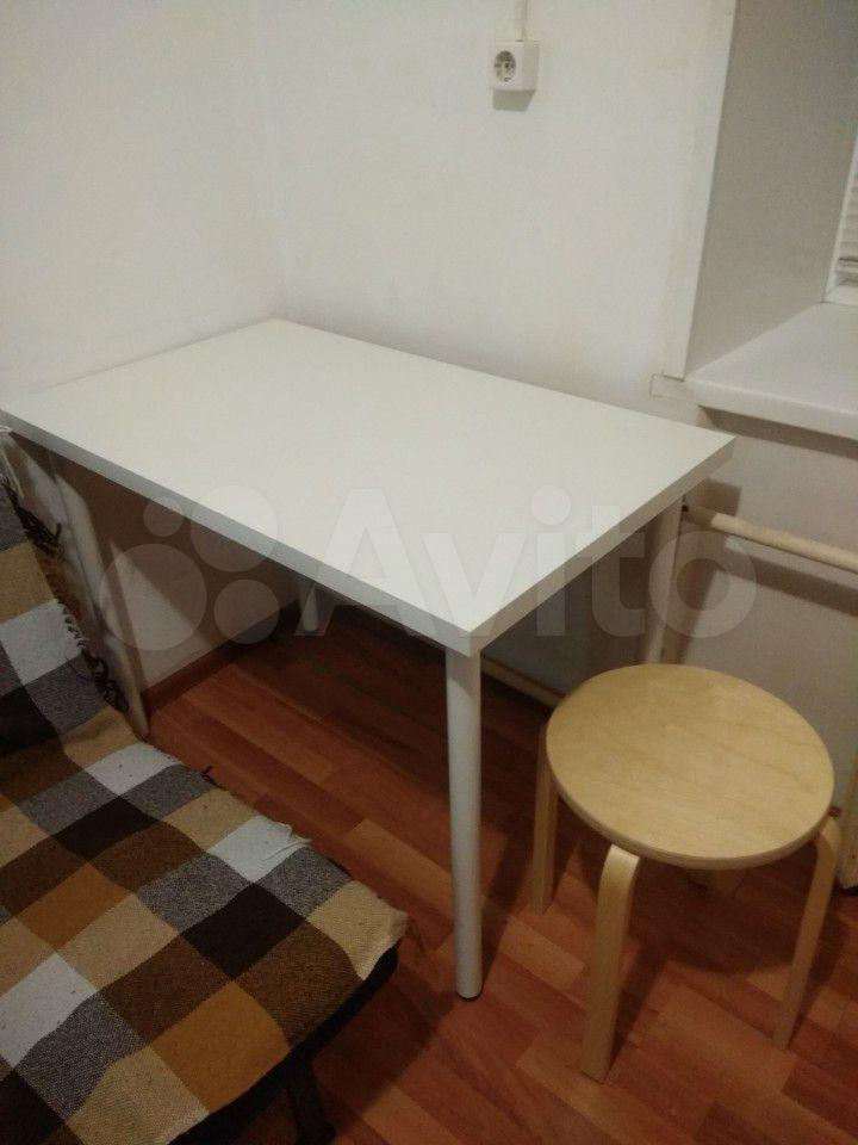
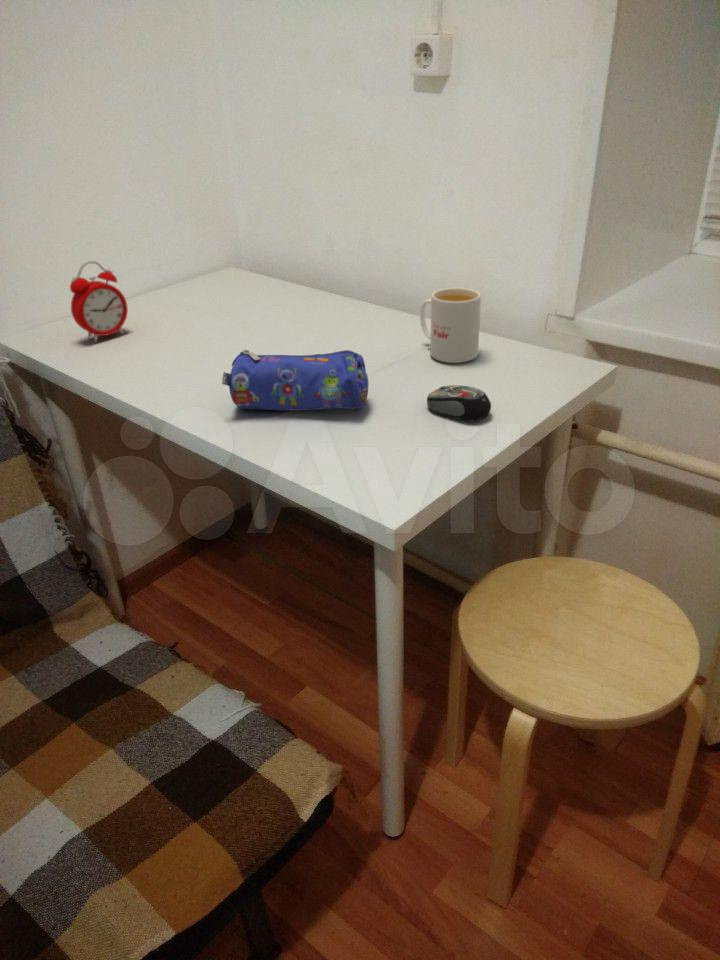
+ computer mouse (458, 398)
+ pencil case (297, 379)
+ alarm clock (97, 300)
+ mug (447, 323)
